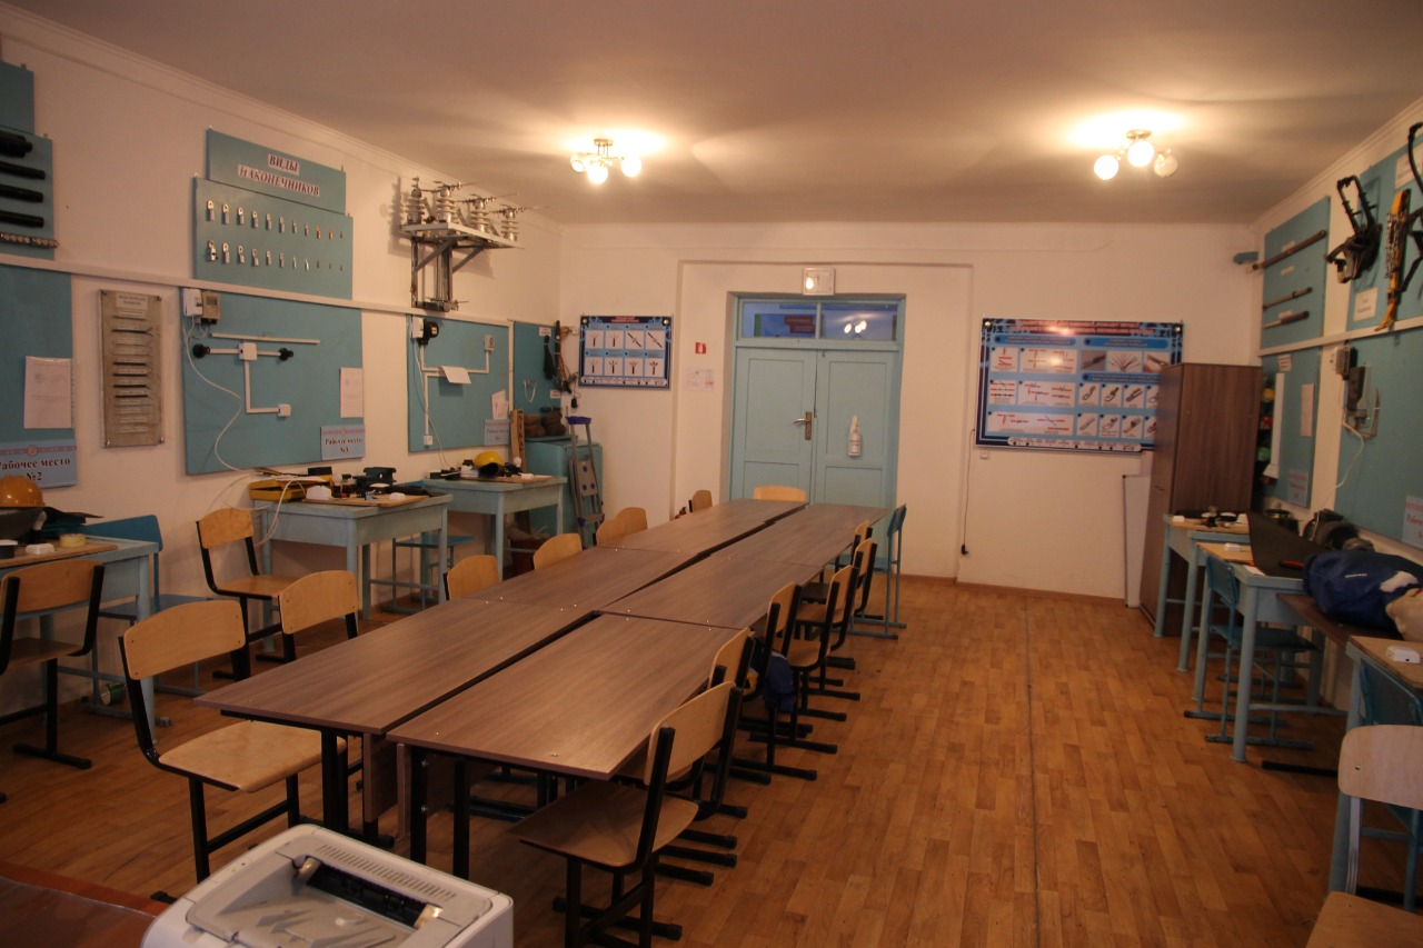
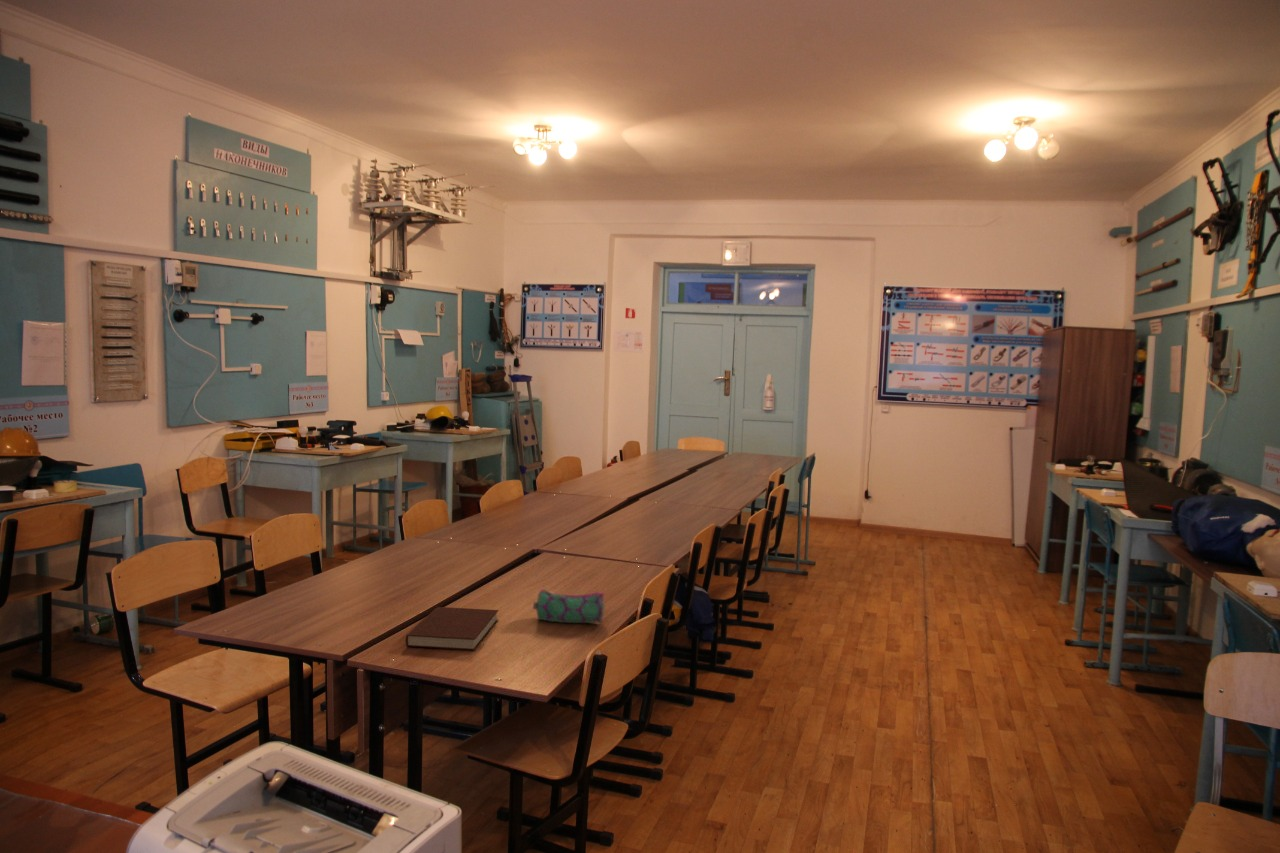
+ pencil case (569, 606)
+ notebook (454, 627)
